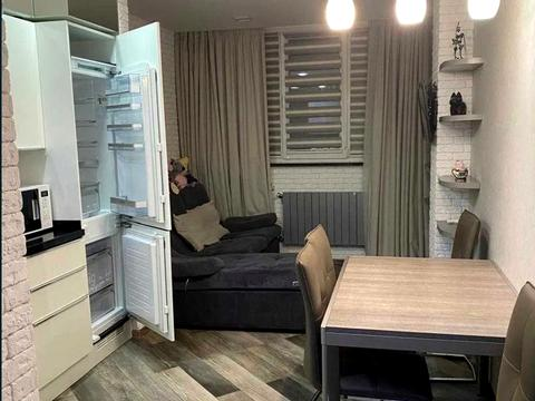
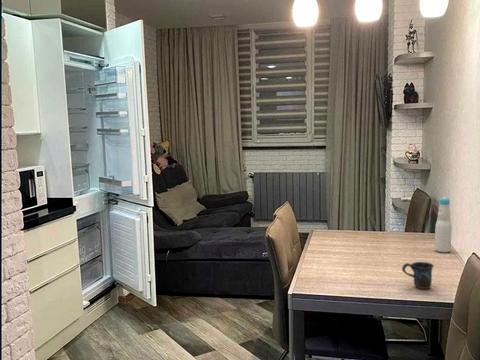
+ bottle (443, 224)
+ mug (417, 274)
